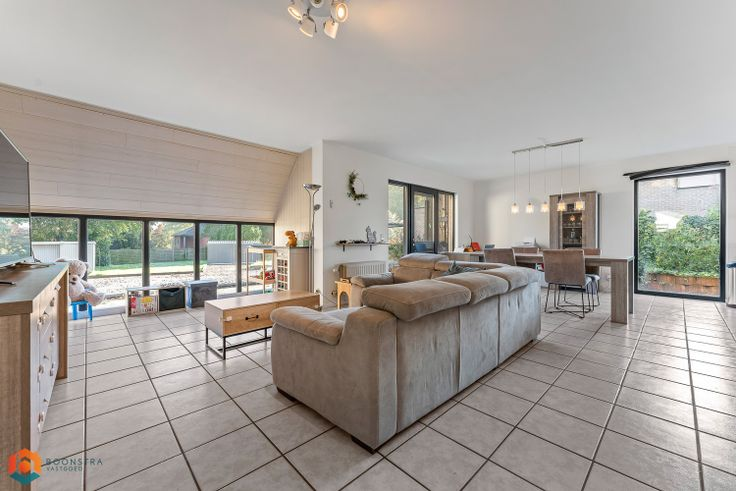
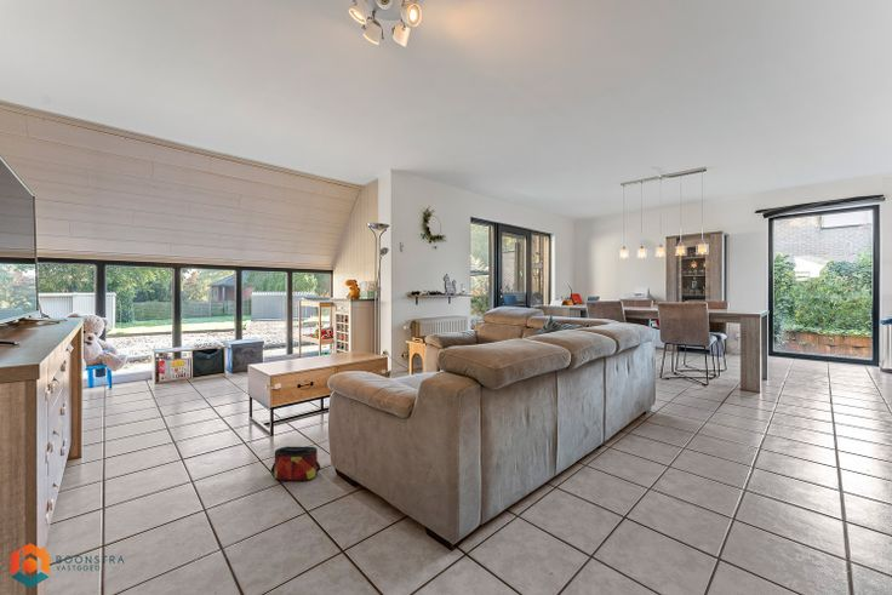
+ bag (295, 462)
